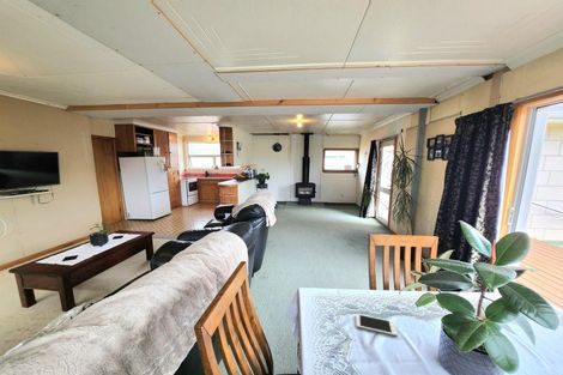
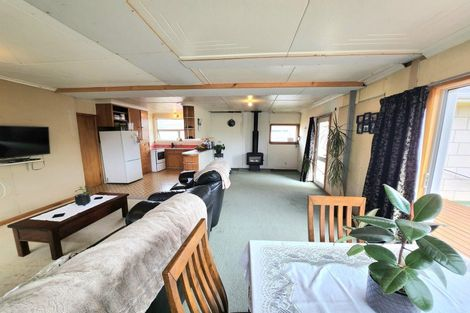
- cell phone (375, 323)
